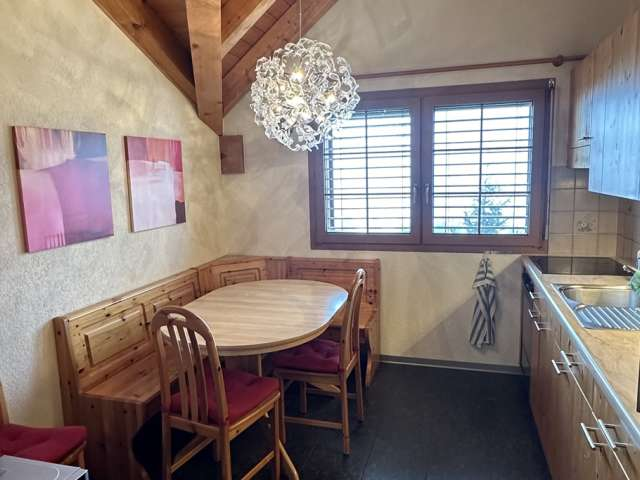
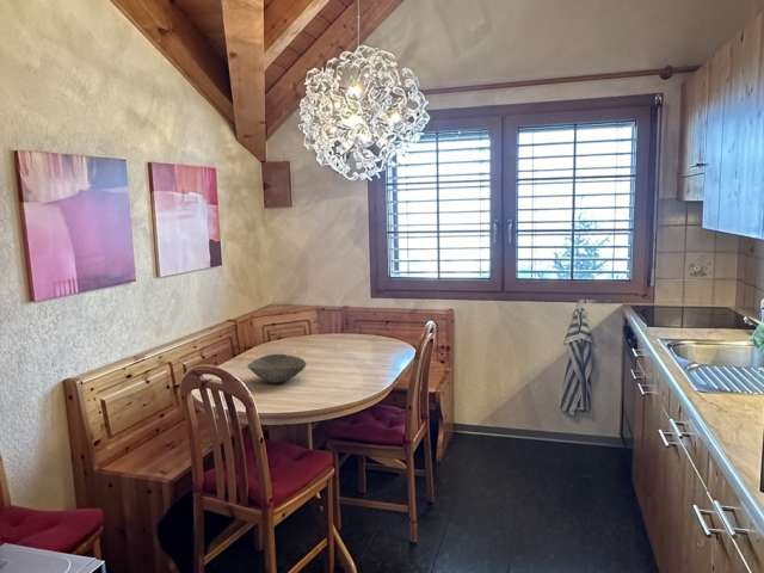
+ bowl (277, 370)
